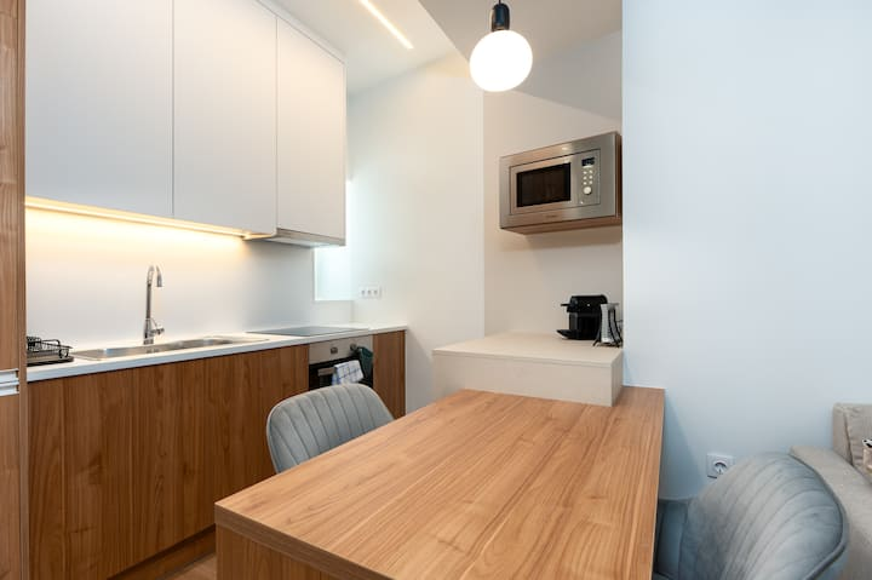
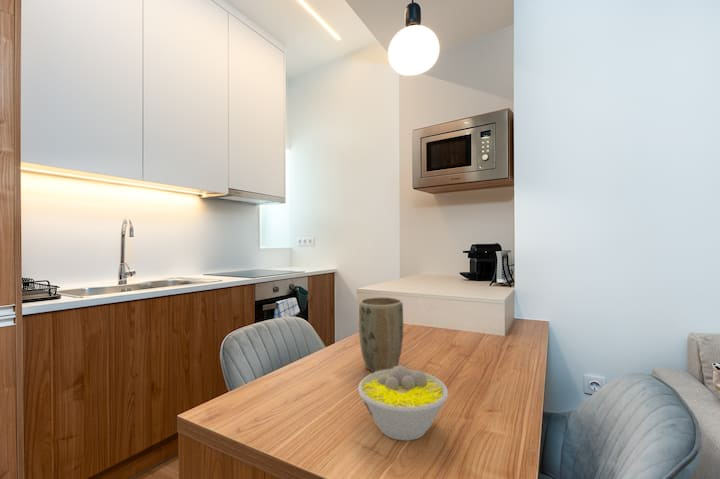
+ plant pot (381, 333)
+ bowl (402, 400)
